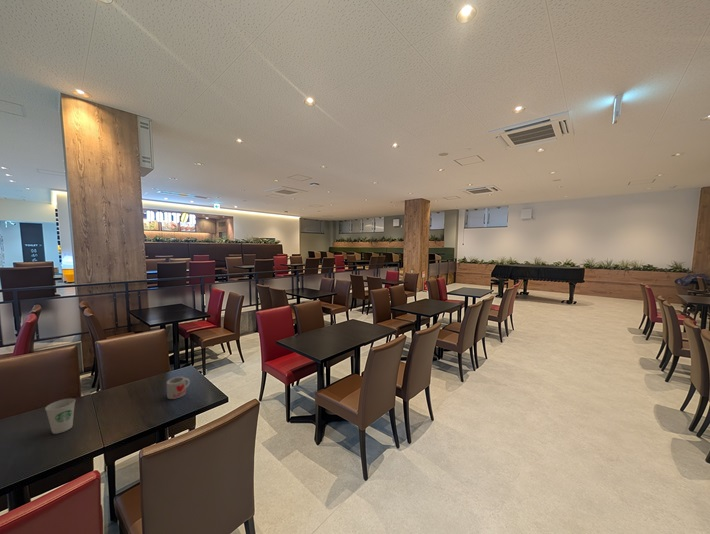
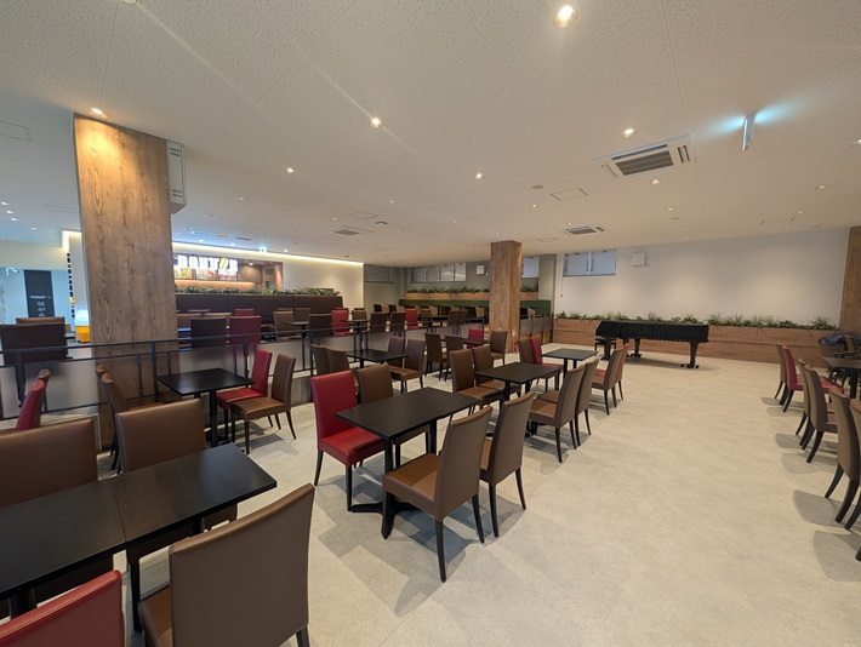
- paper cup (61, 416)
- mug (179, 386)
